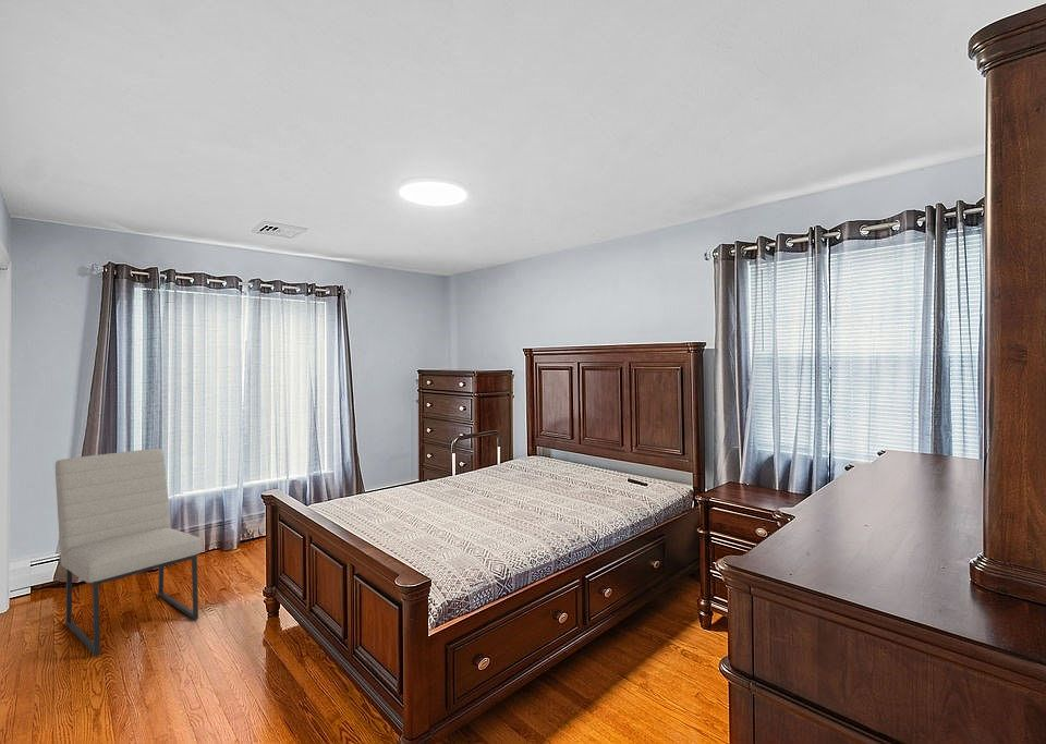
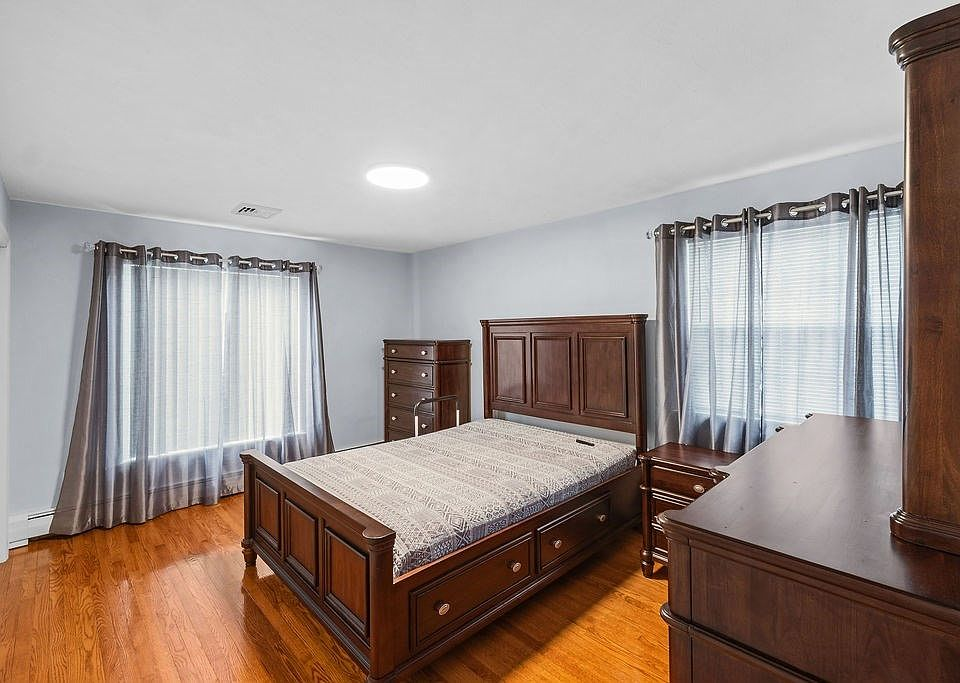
- chair (129, 538)
